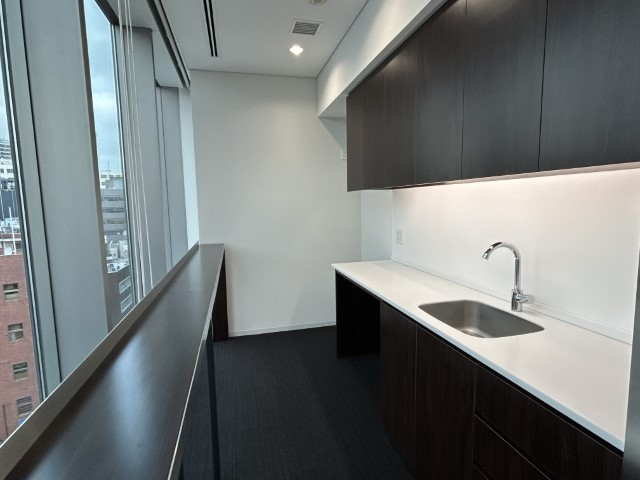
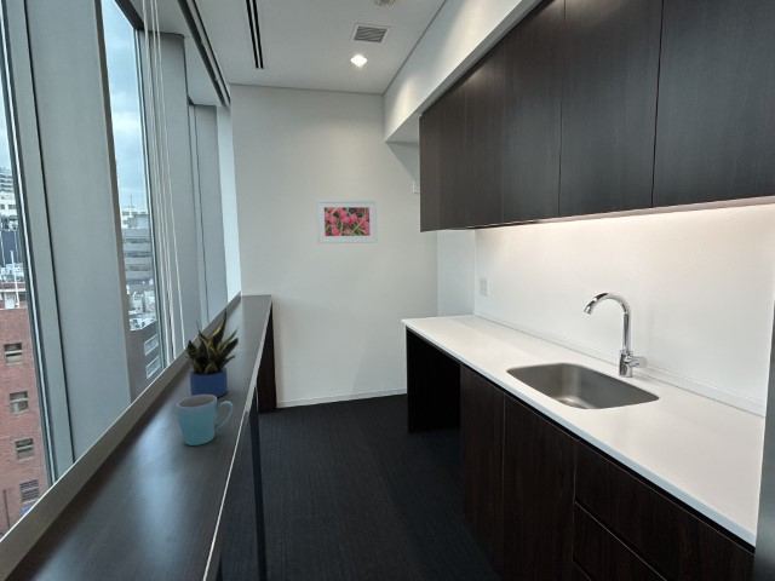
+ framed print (346, 222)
+ potted plant (217, 350)
+ mug (206, 419)
